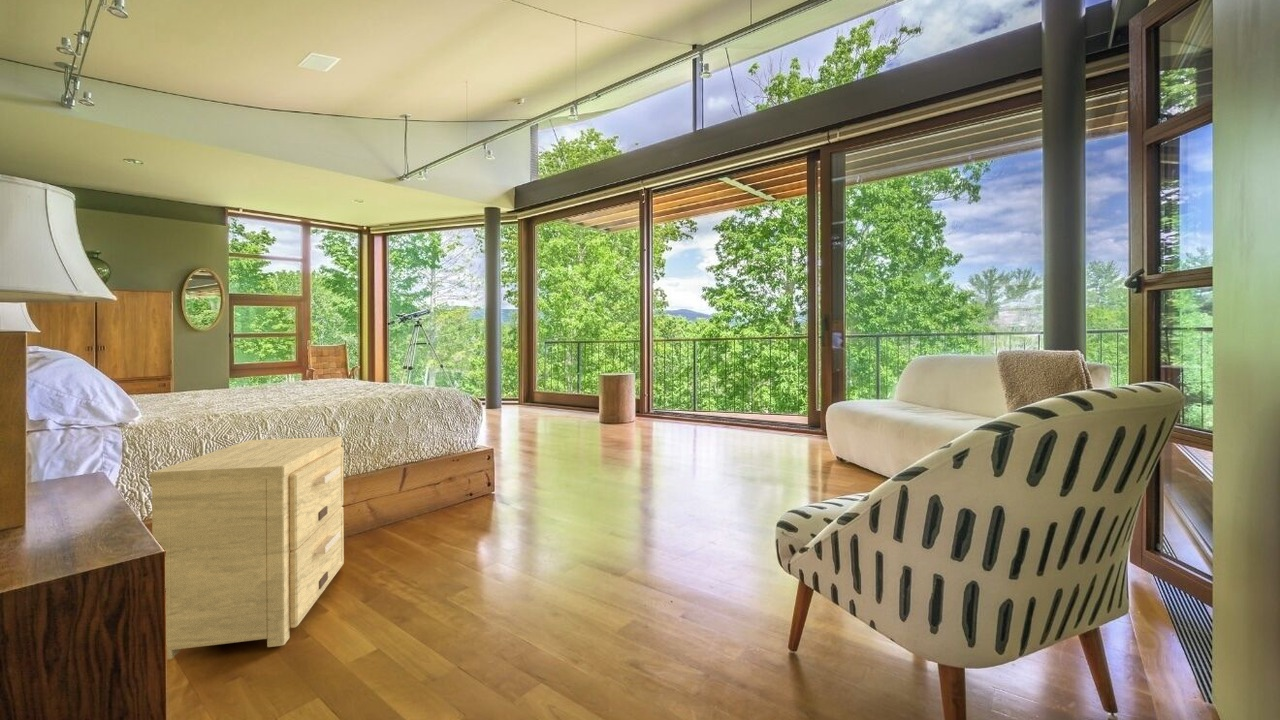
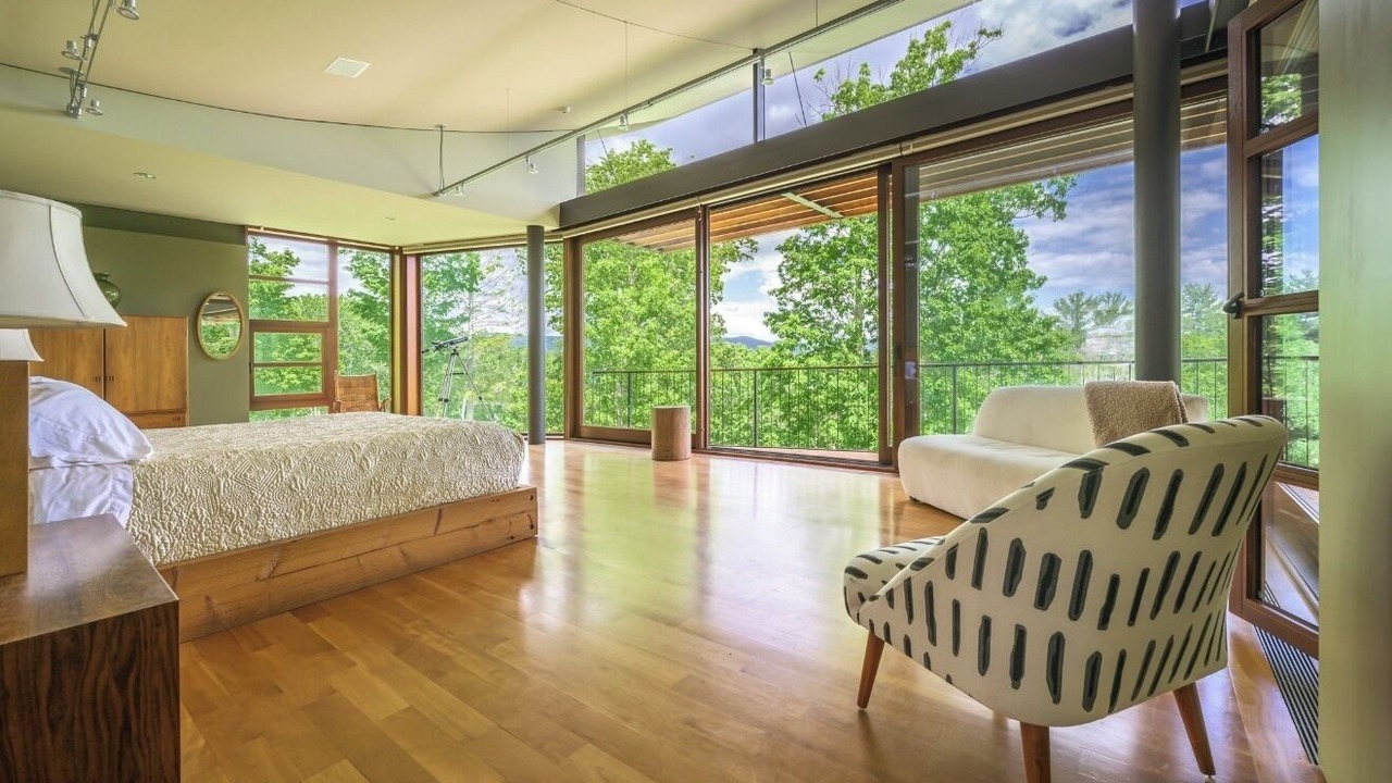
- side table (272, 527)
